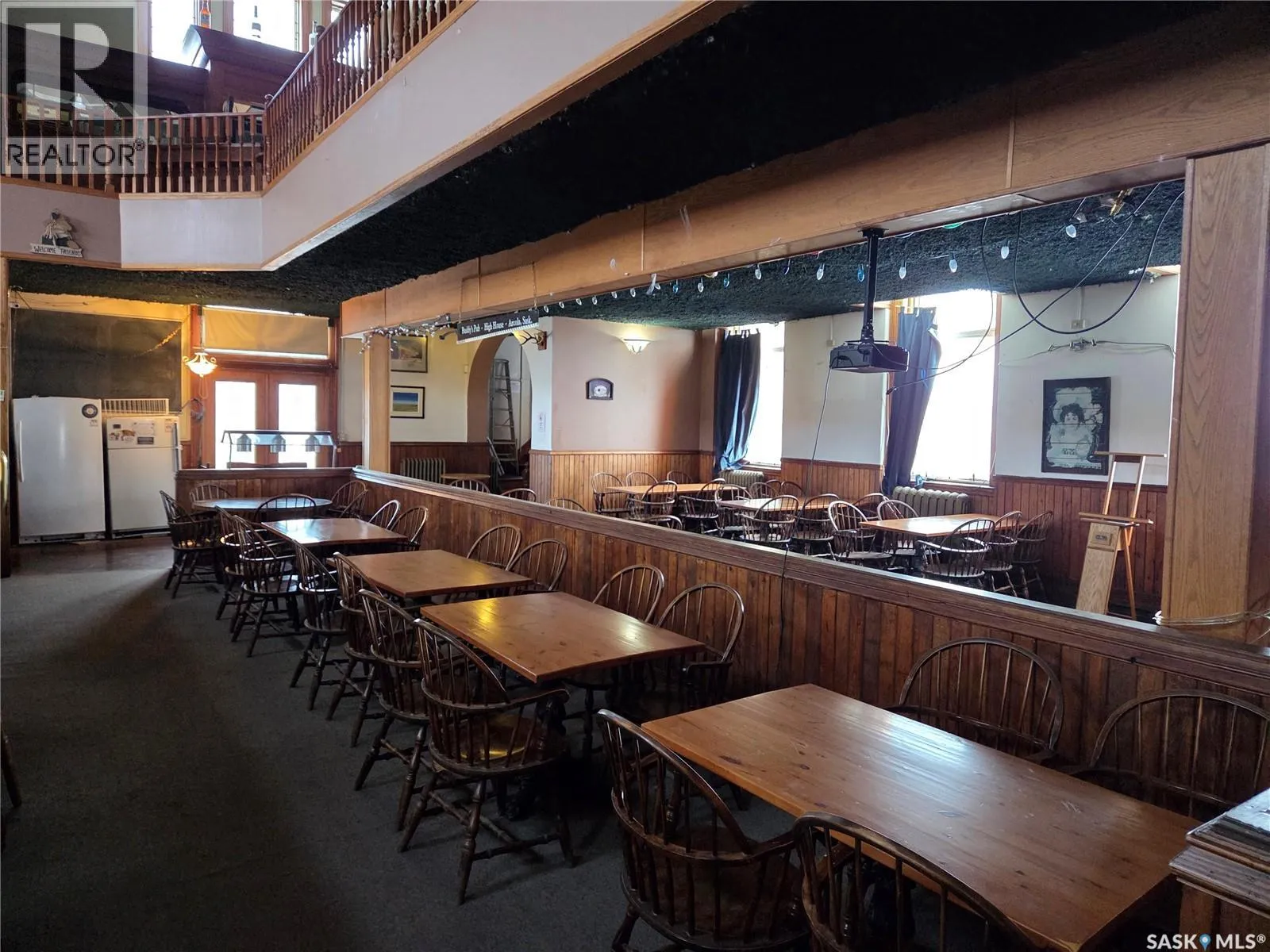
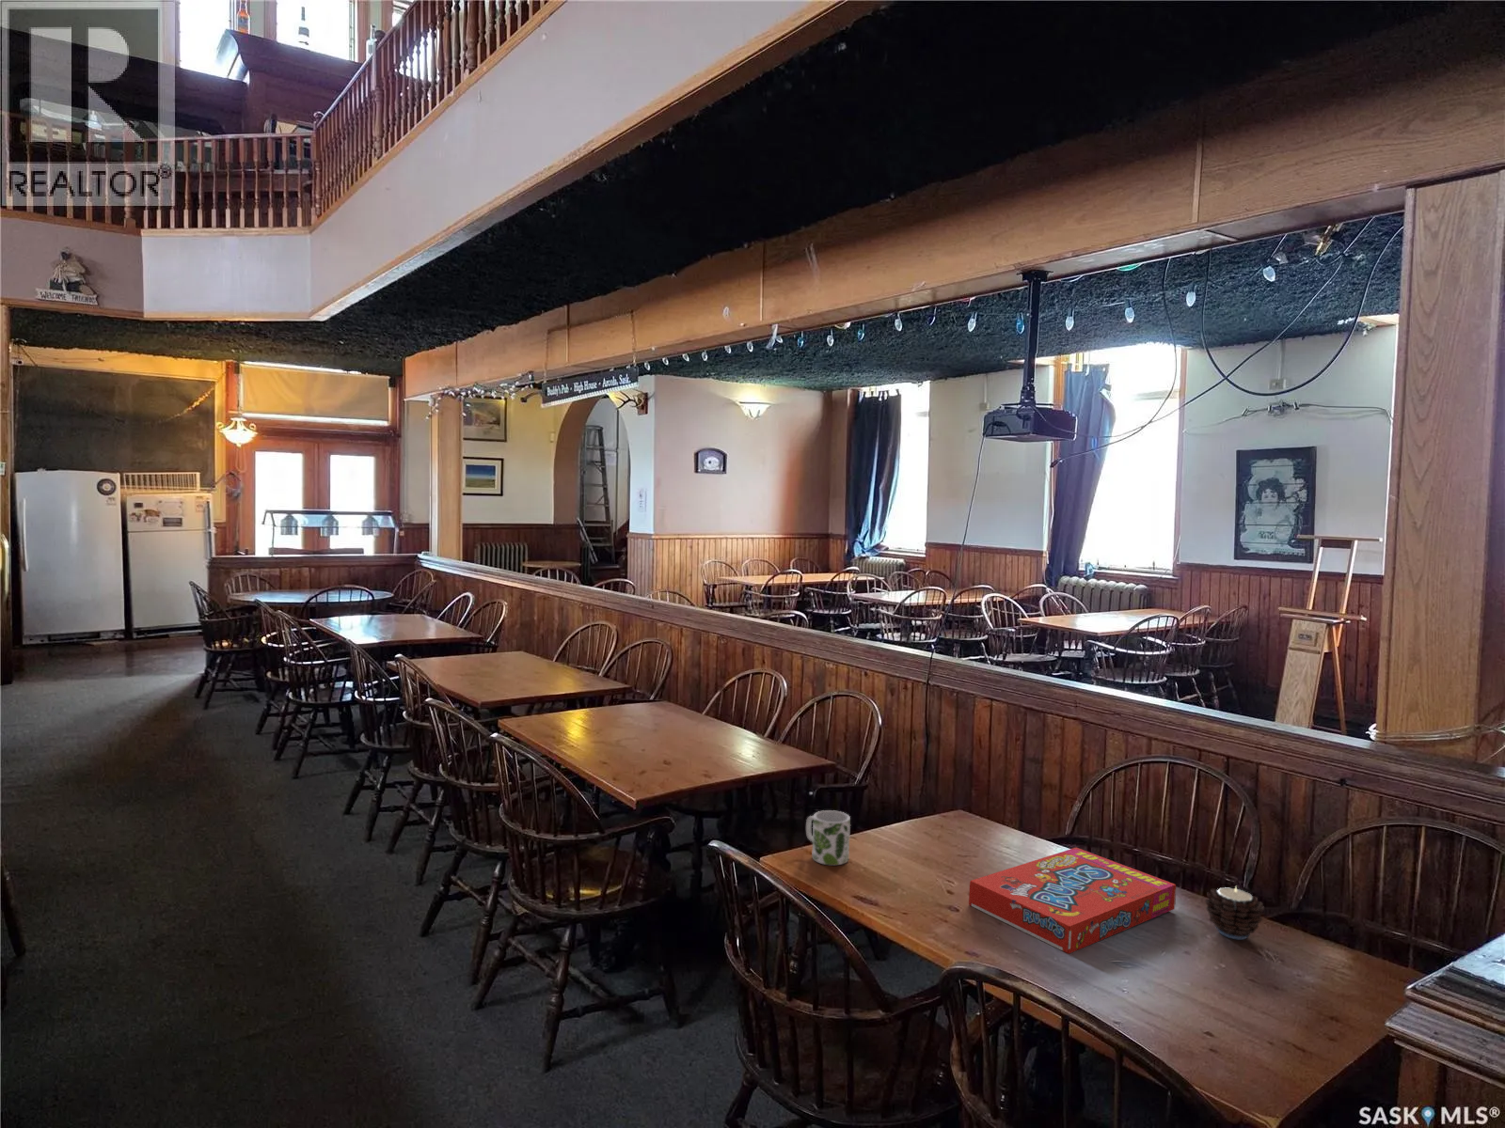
+ mug (825, 834)
+ candle (1234, 909)
+ snack box (1072, 893)
